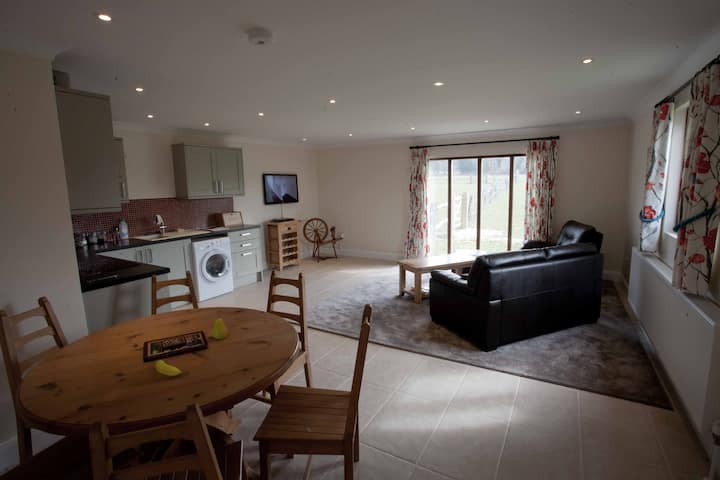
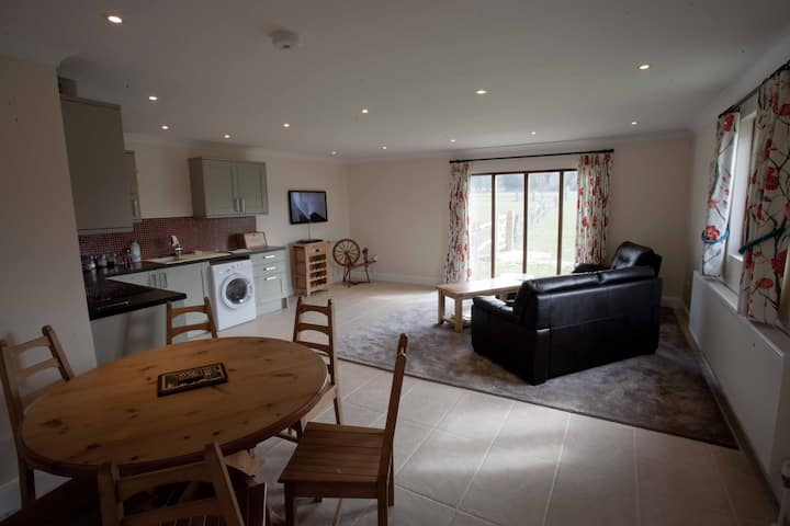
- fruit (166, 366)
- fruit (219, 326)
